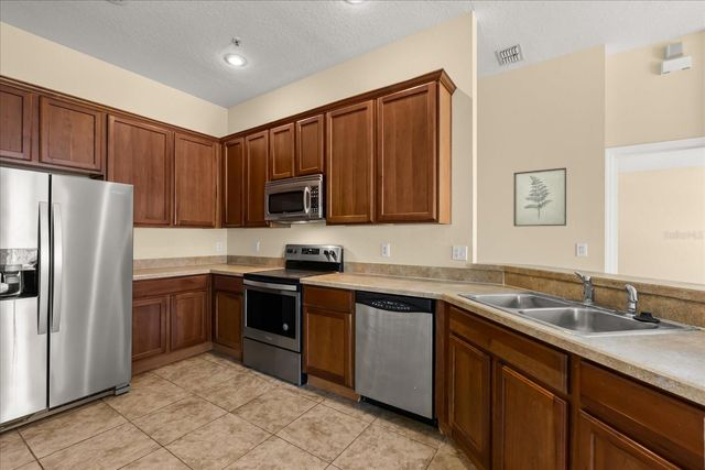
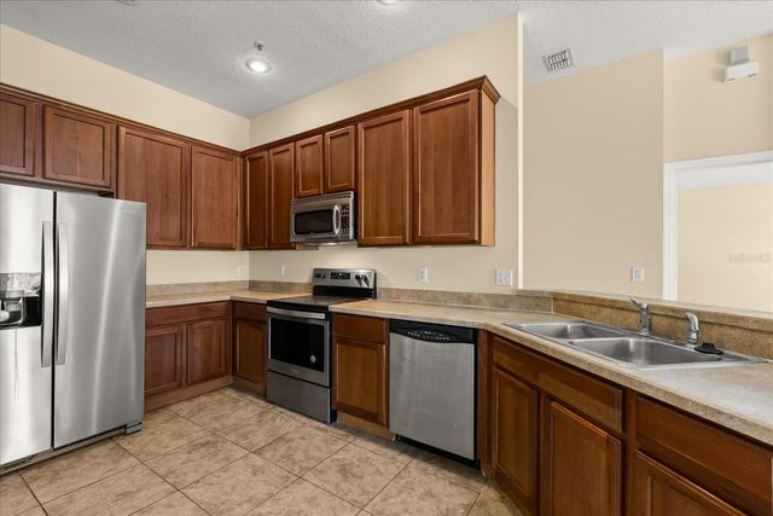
- wall art (539, 198)
